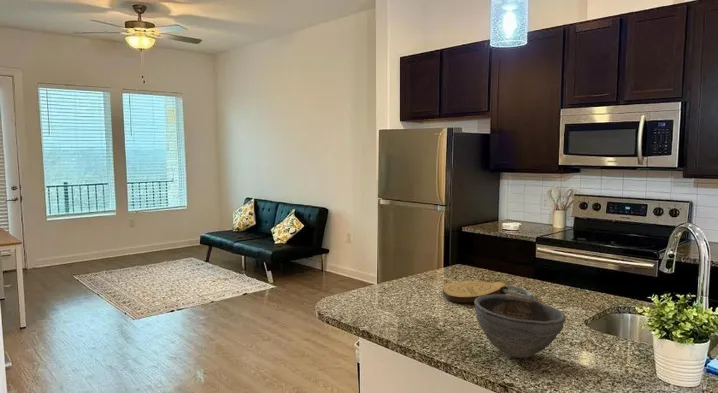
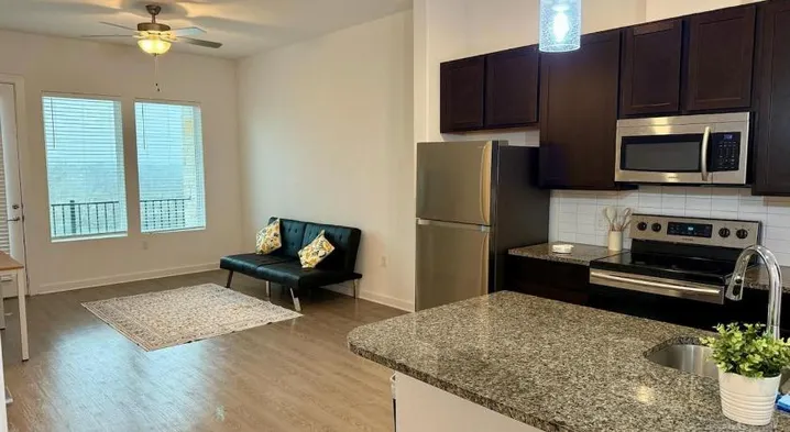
- key chain (487, 289)
- bowl (518, 329)
